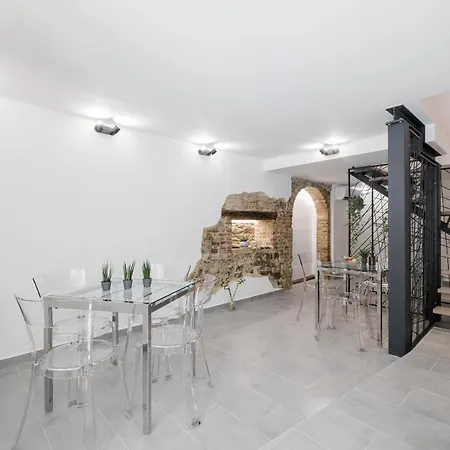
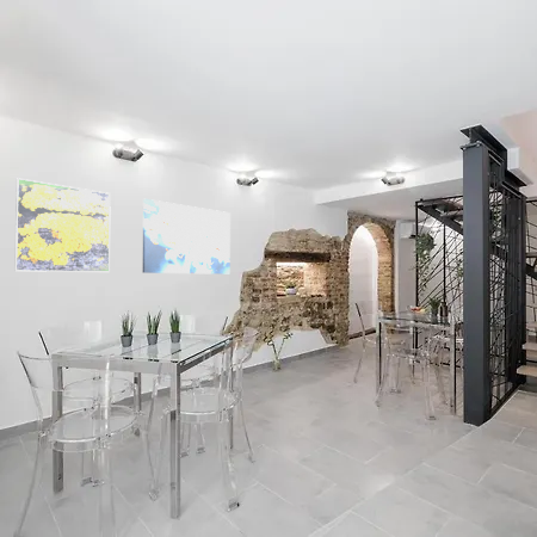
+ wall art (190, 240)
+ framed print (66, 228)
